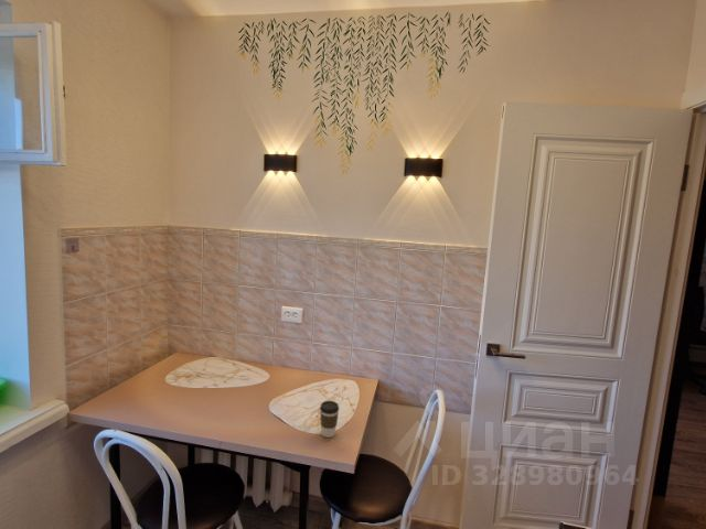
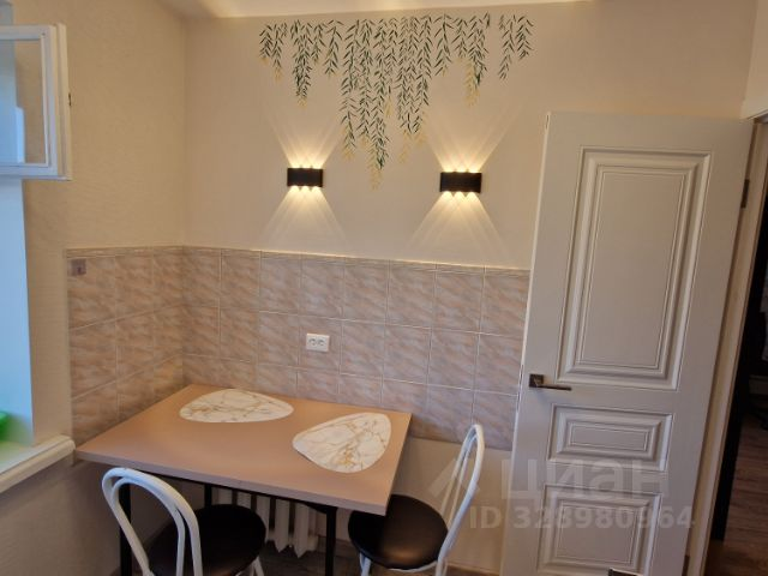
- coffee cup (329, 419)
